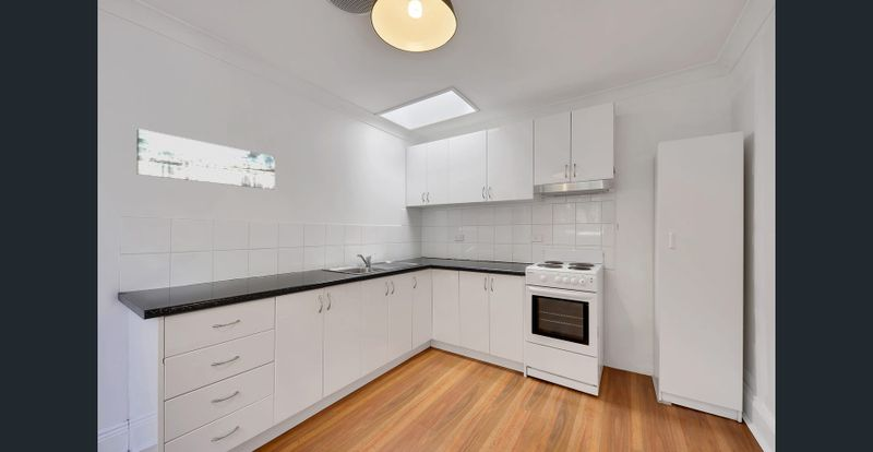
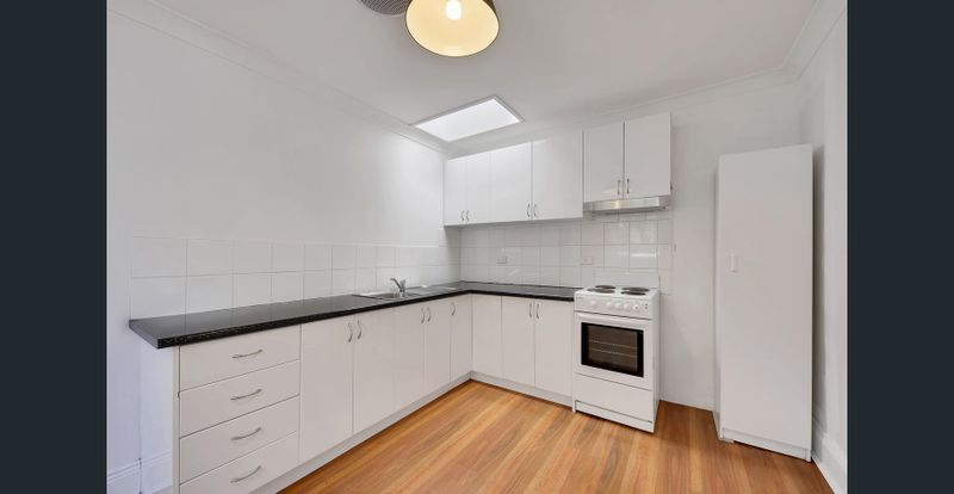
- wall art (216, 164)
